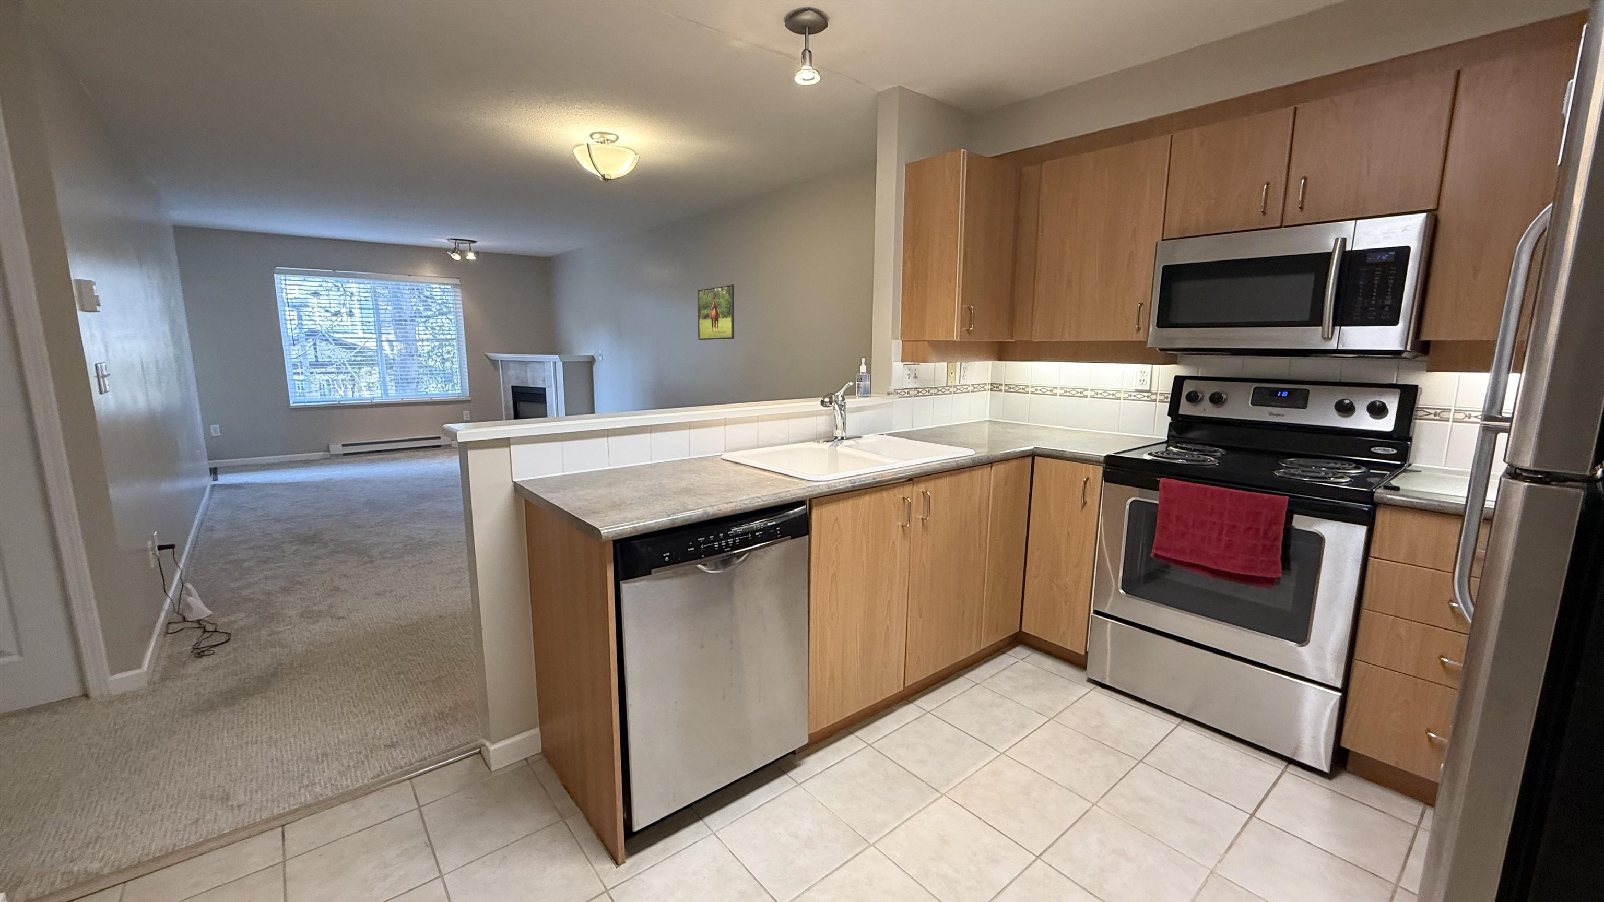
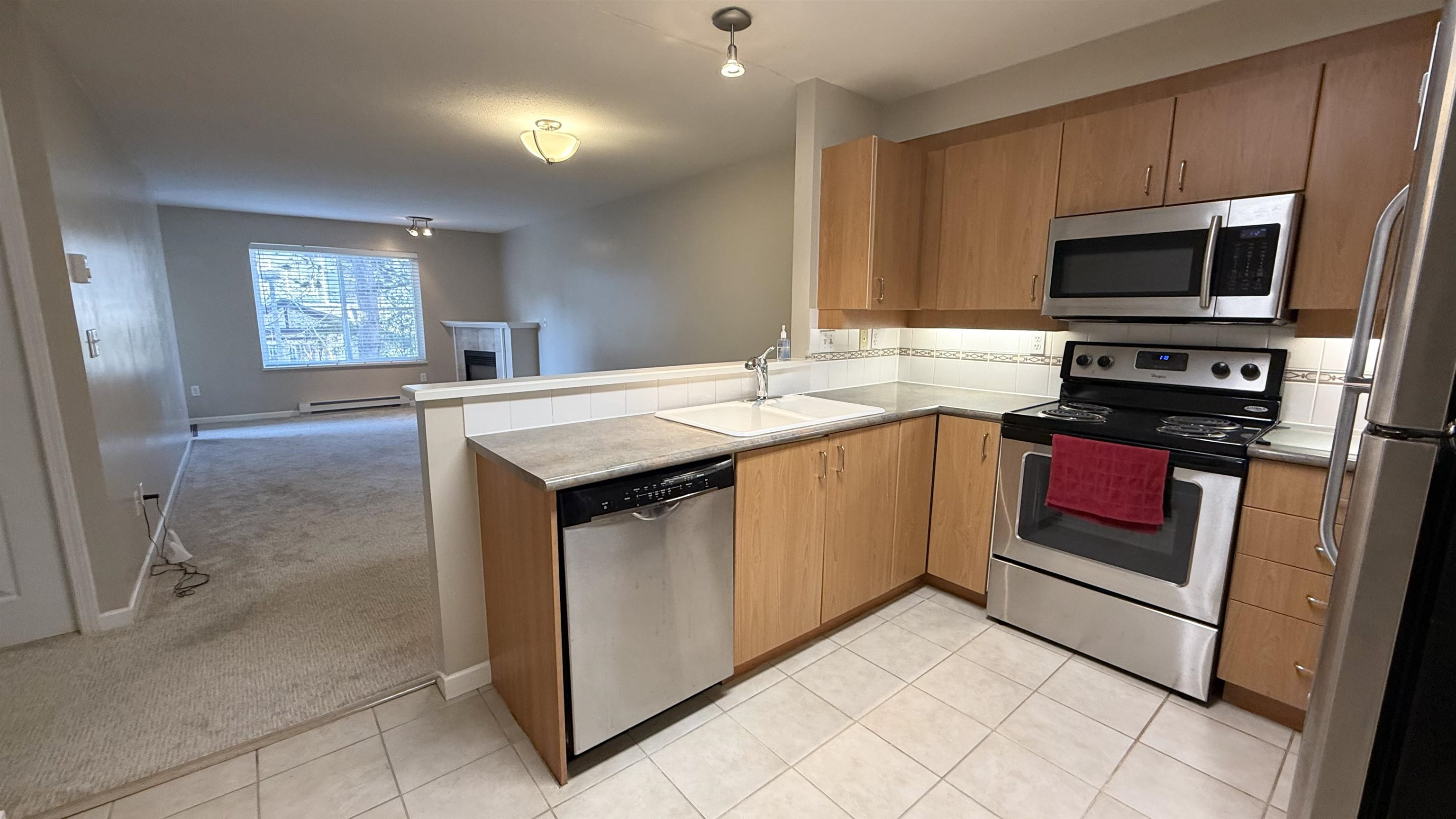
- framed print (715, 313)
